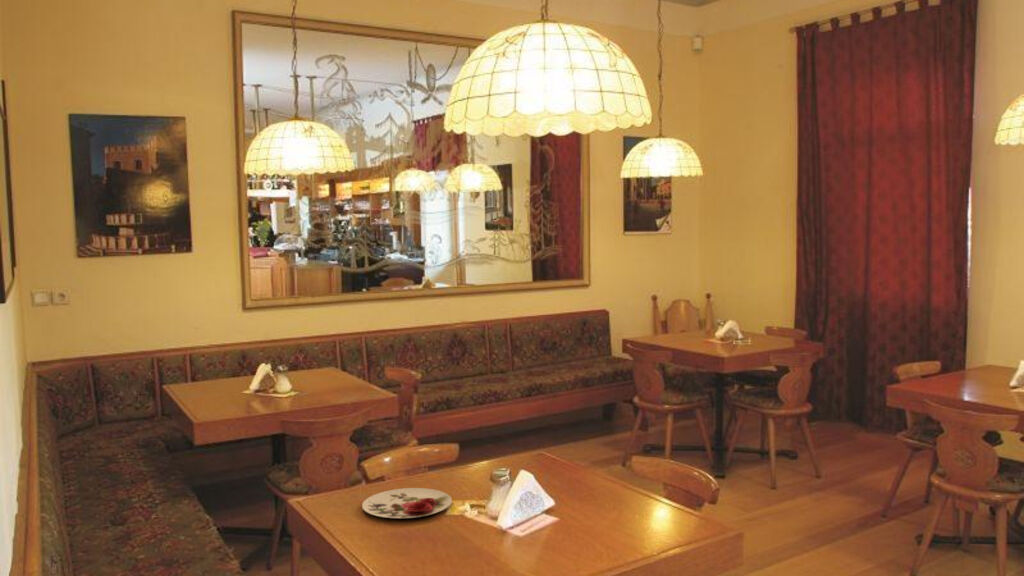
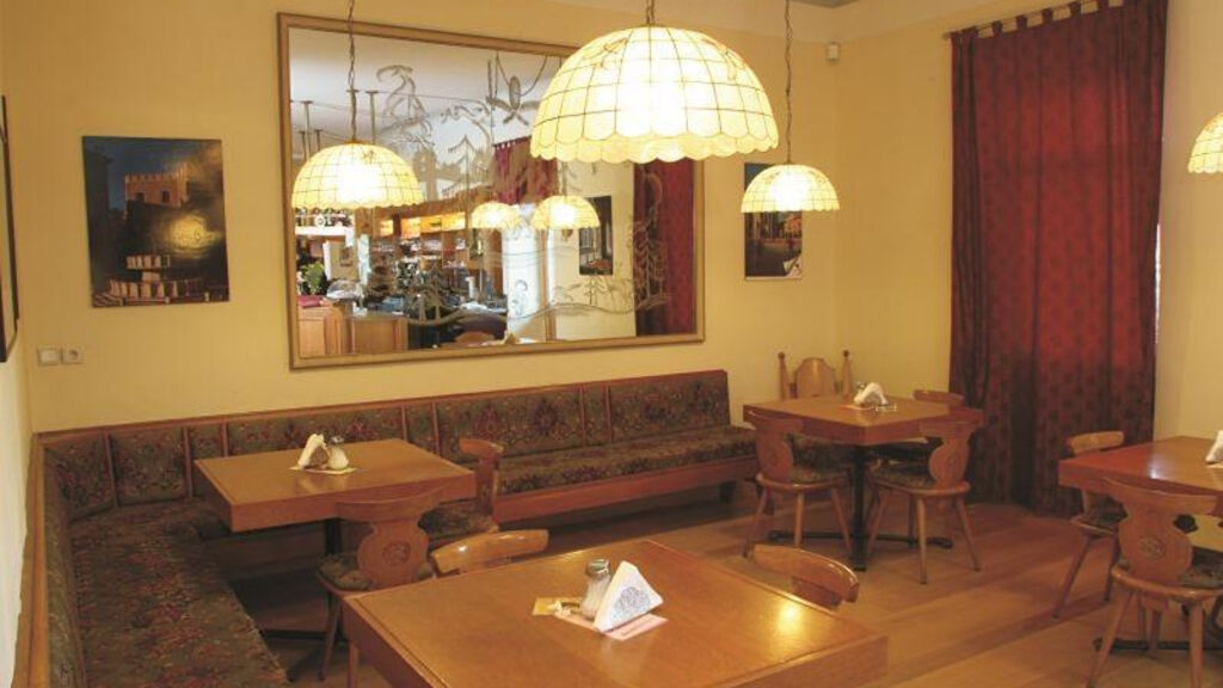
- plate (407, 501)
